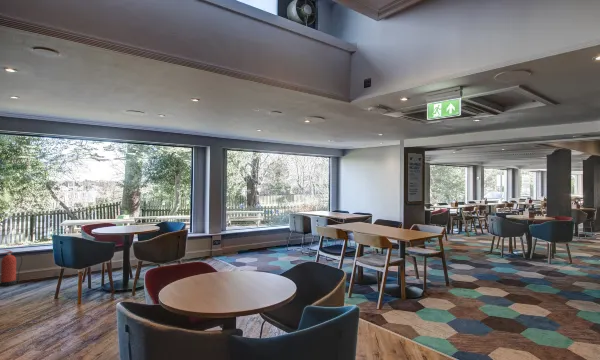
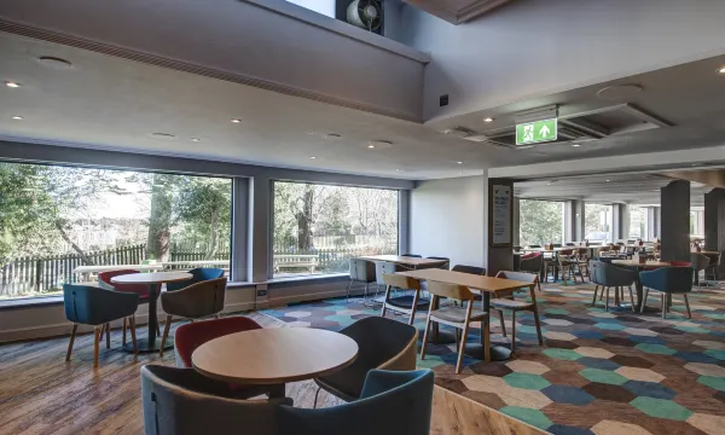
- fire extinguisher (11, 266)
